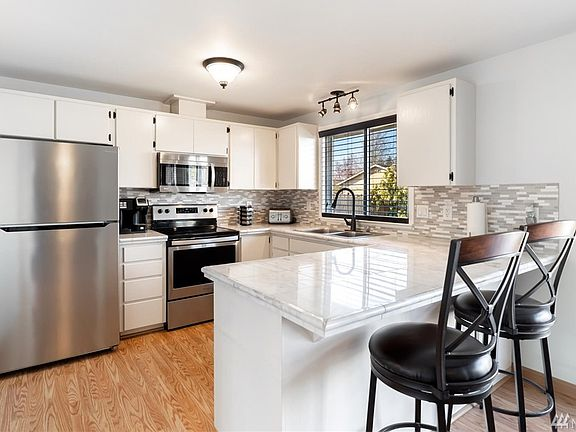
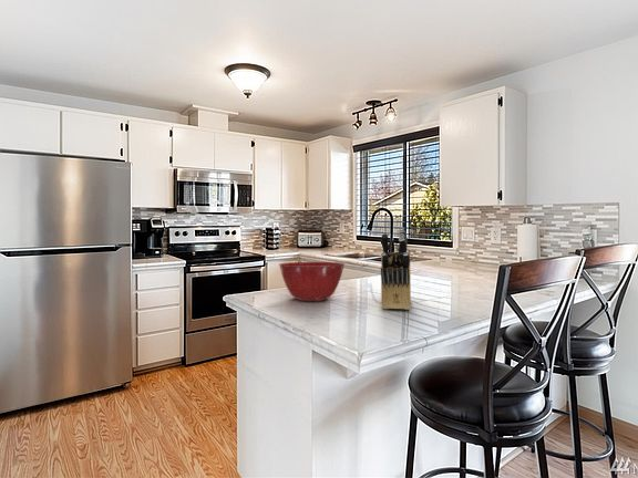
+ mixing bowl (311, 281)
+ knife block (395, 268)
